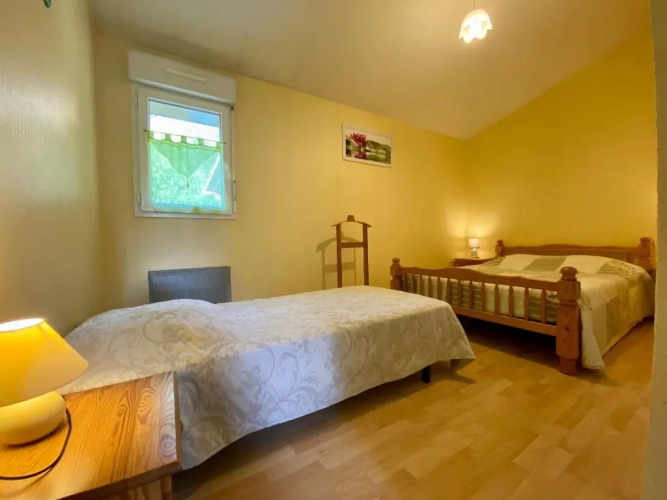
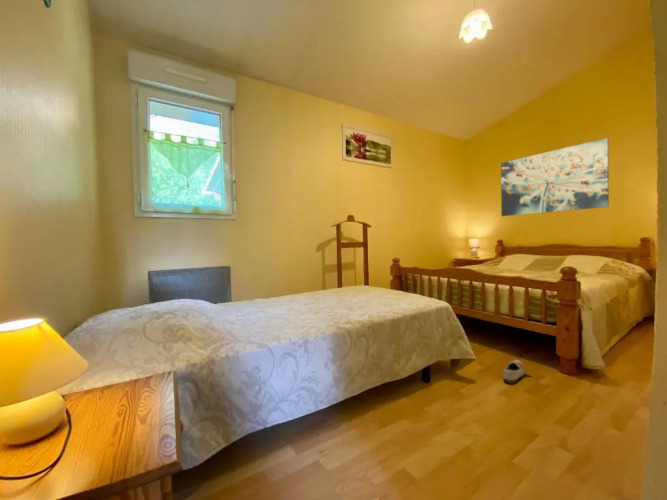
+ wall art (548, 182)
+ shoe (517, 369)
